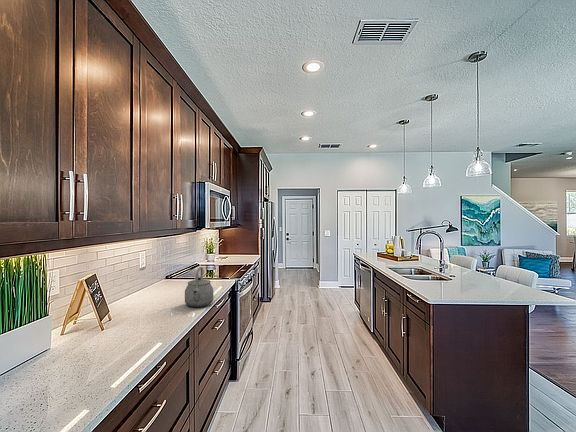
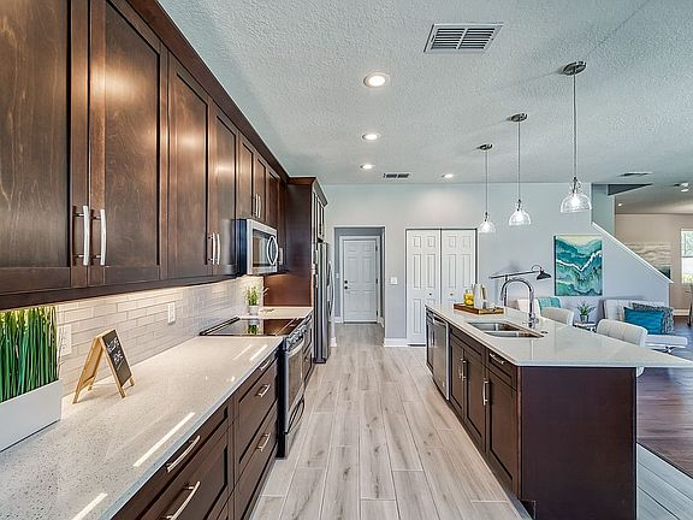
- tea kettle (198, 287)
